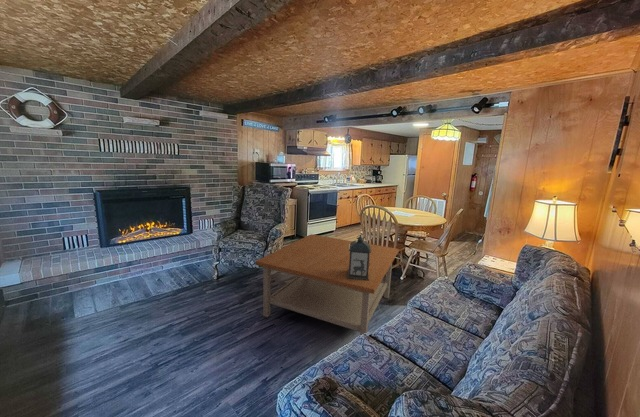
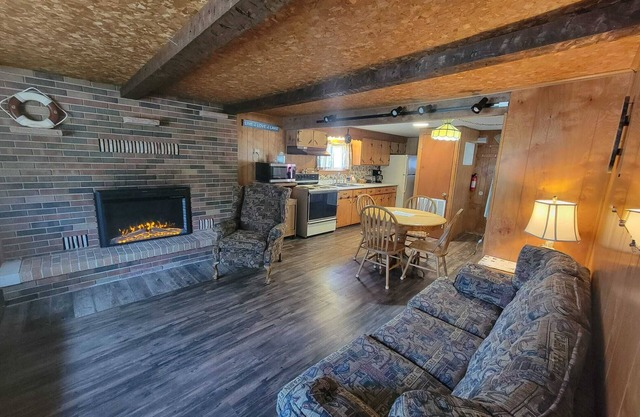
- coffee table (332, 280)
- lantern (359, 255)
